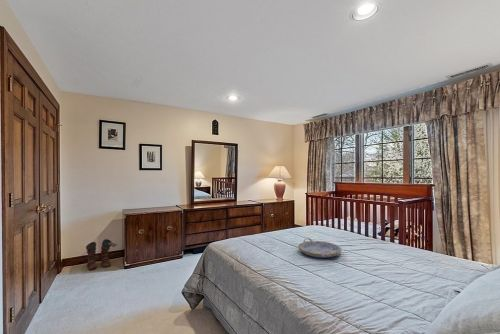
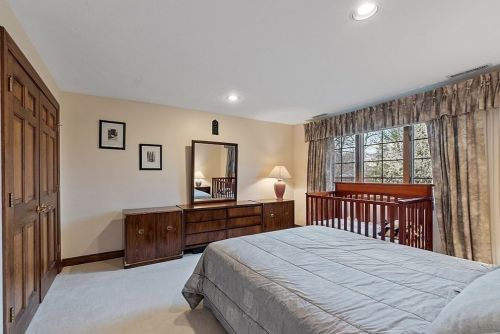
- boots (102, 252)
- serving tray (319, 248)
